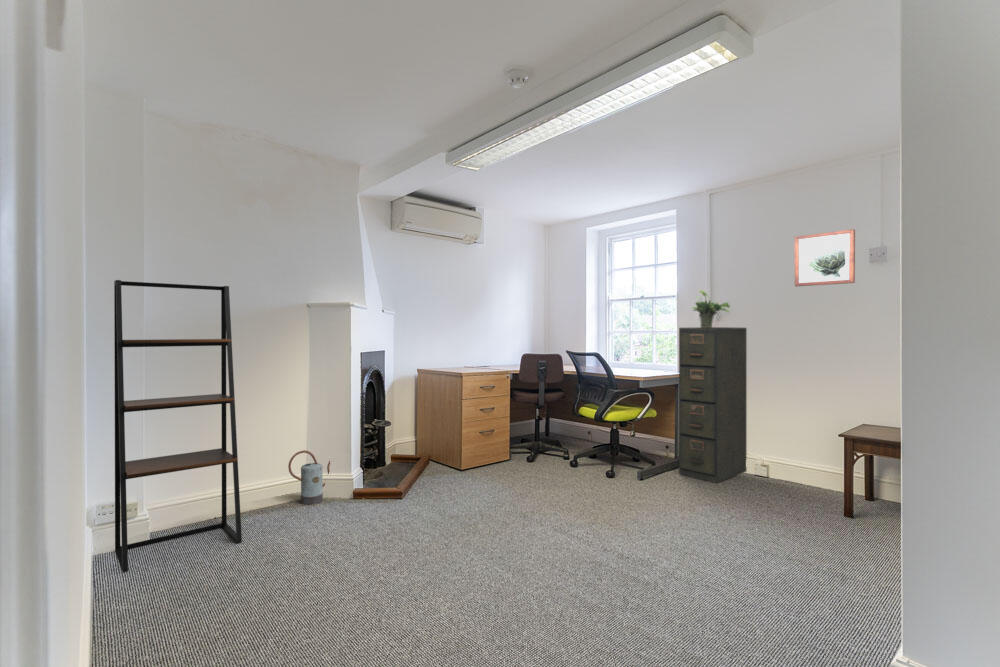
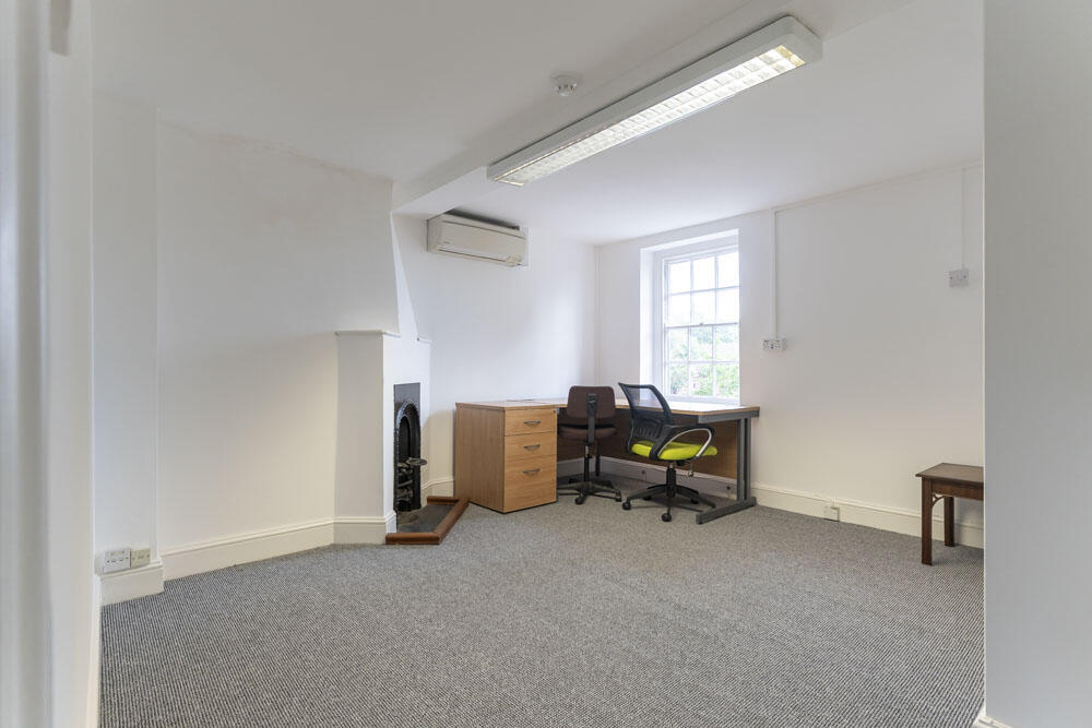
- filing cabinet (712, 400)
- potted plant (709, 308)
- wall art (823, 259)
- watering can (312, 475)
- shelving unit (179, 407)
